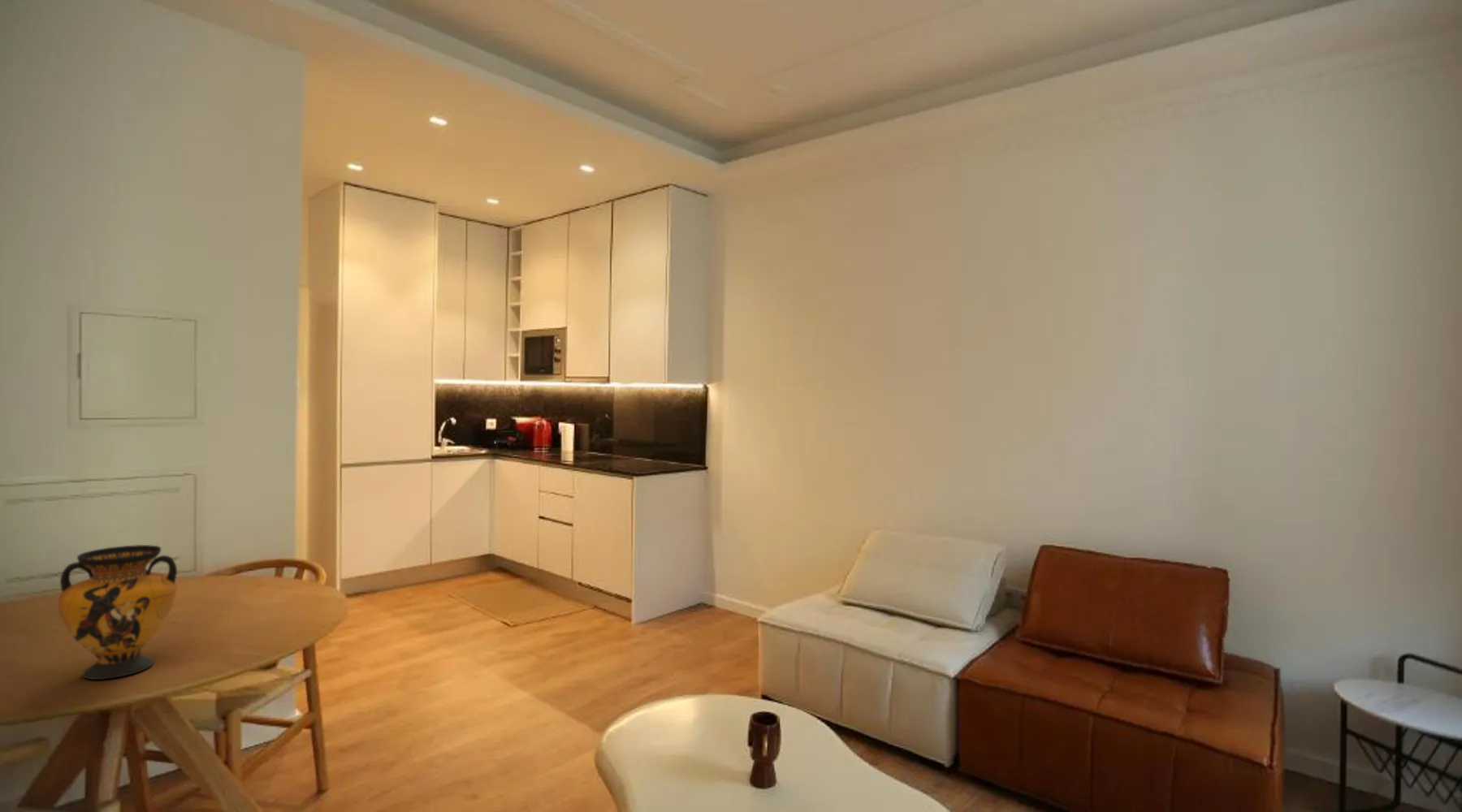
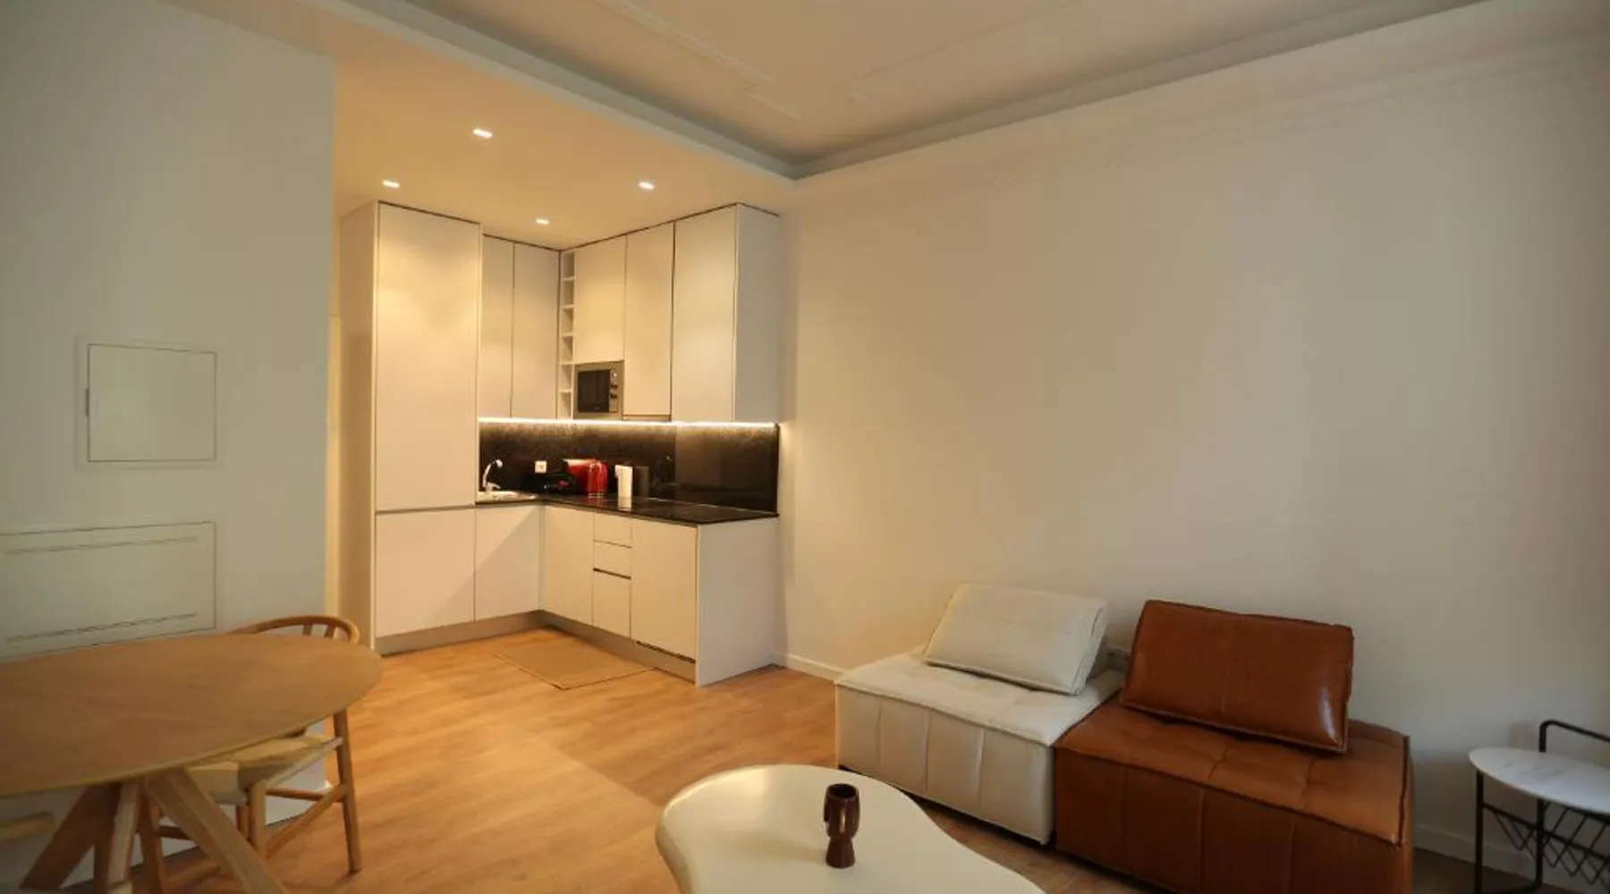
- vase (120, 610)
